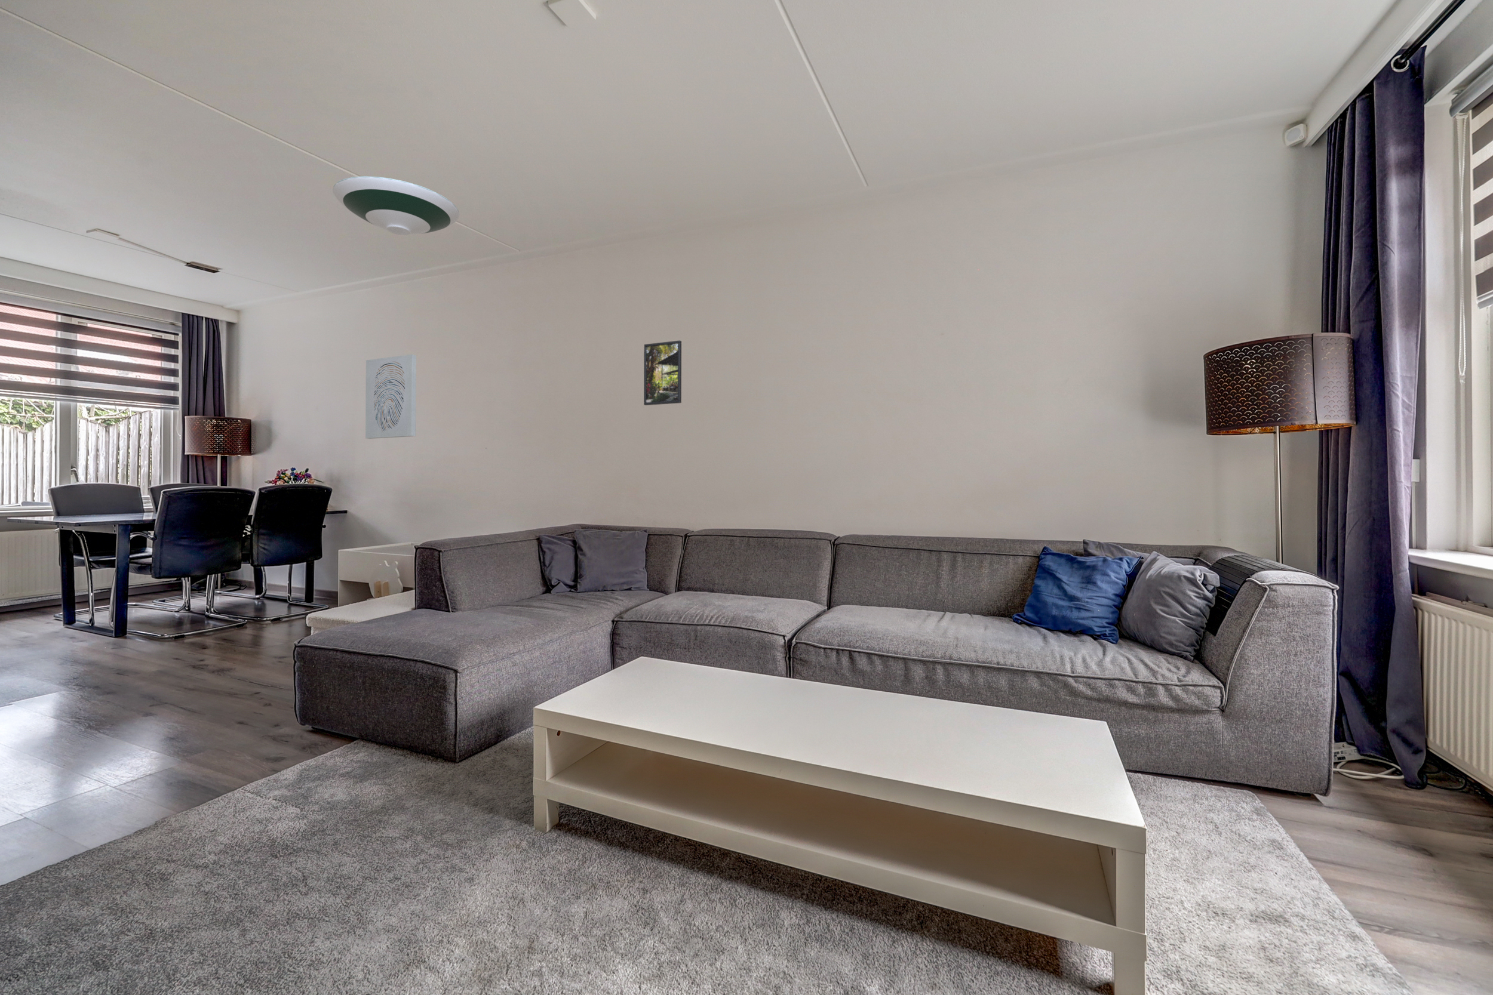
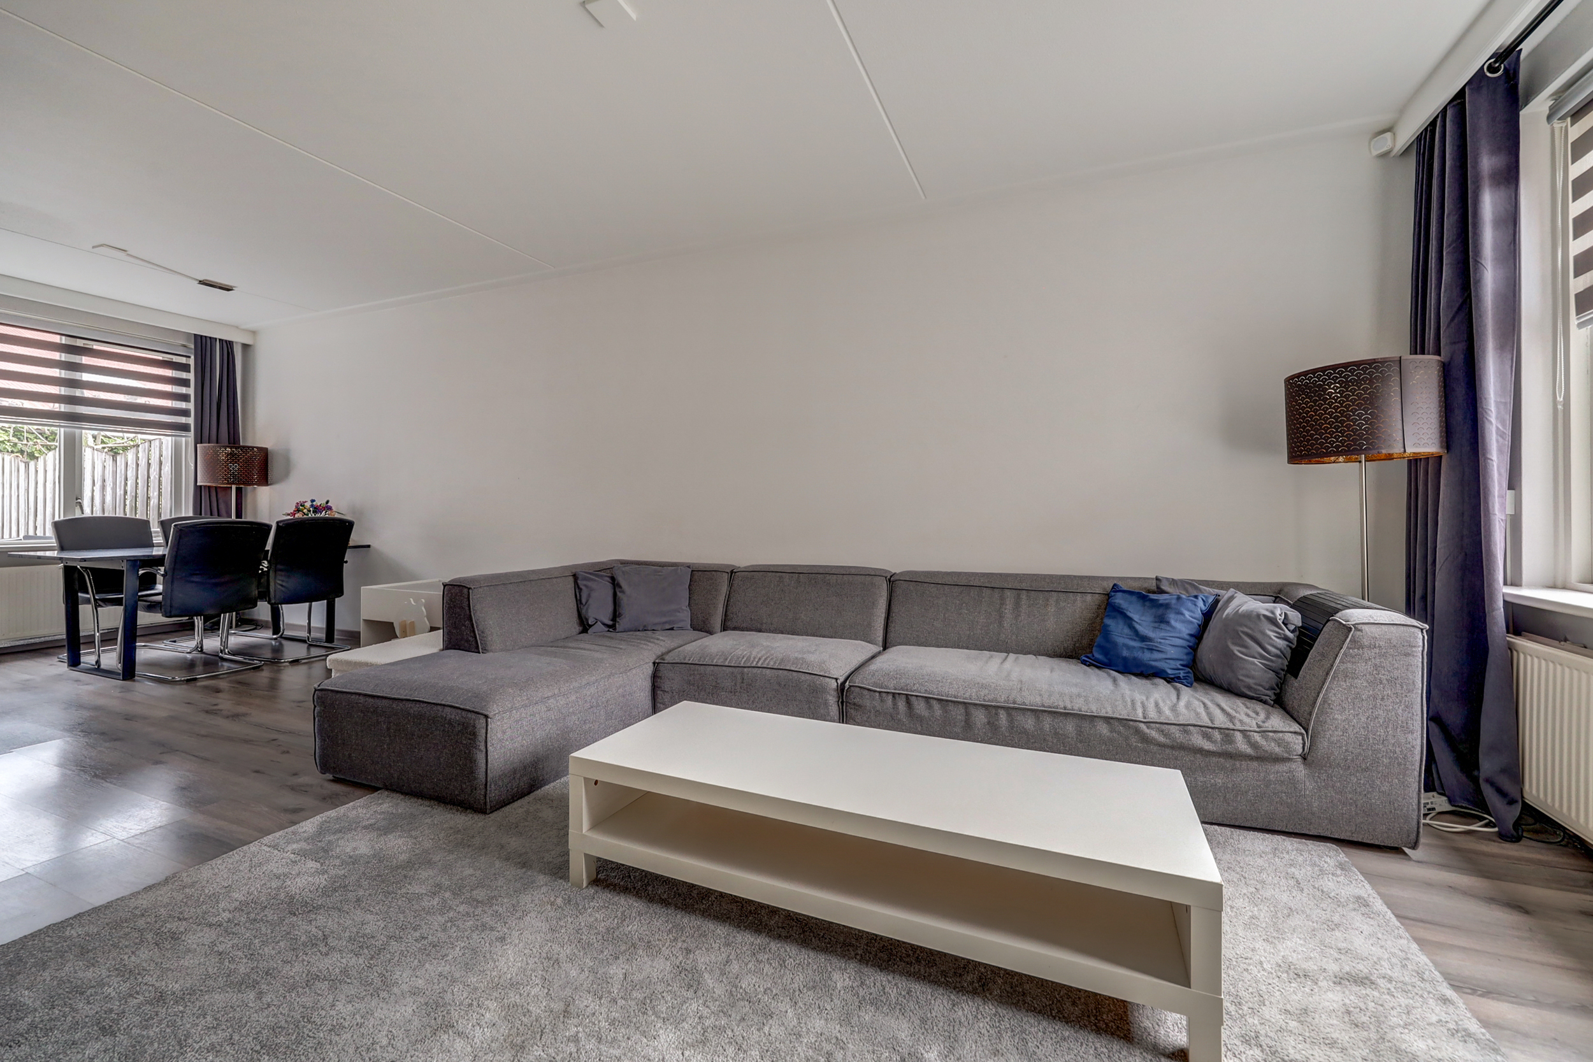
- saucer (399, 218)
- wall art (390, 398)
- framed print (662, 373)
